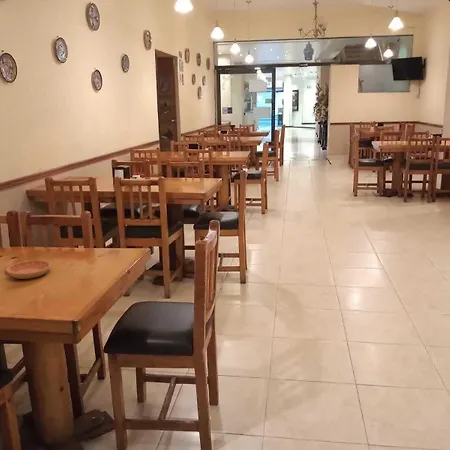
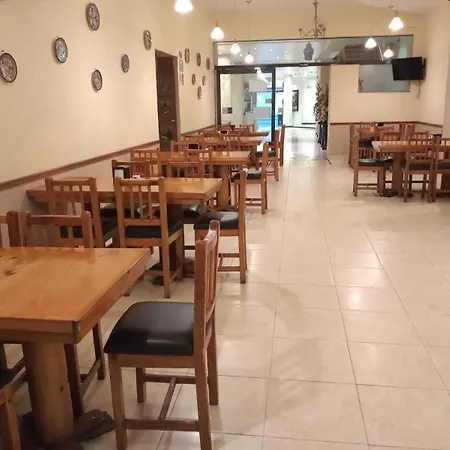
- saucer (28, 270)
